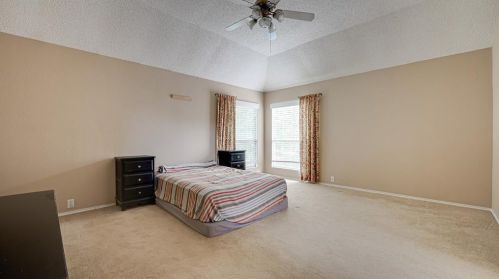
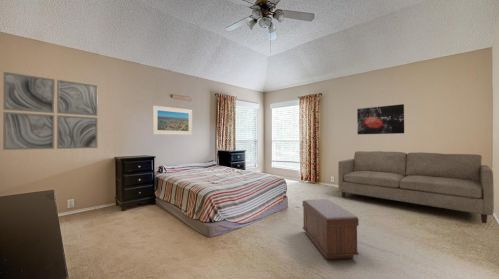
+ wall art (379, 120)
+ sofa (404, 177)
+ bench (327, 225)
+ wall art (57, 115)
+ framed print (173, 121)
